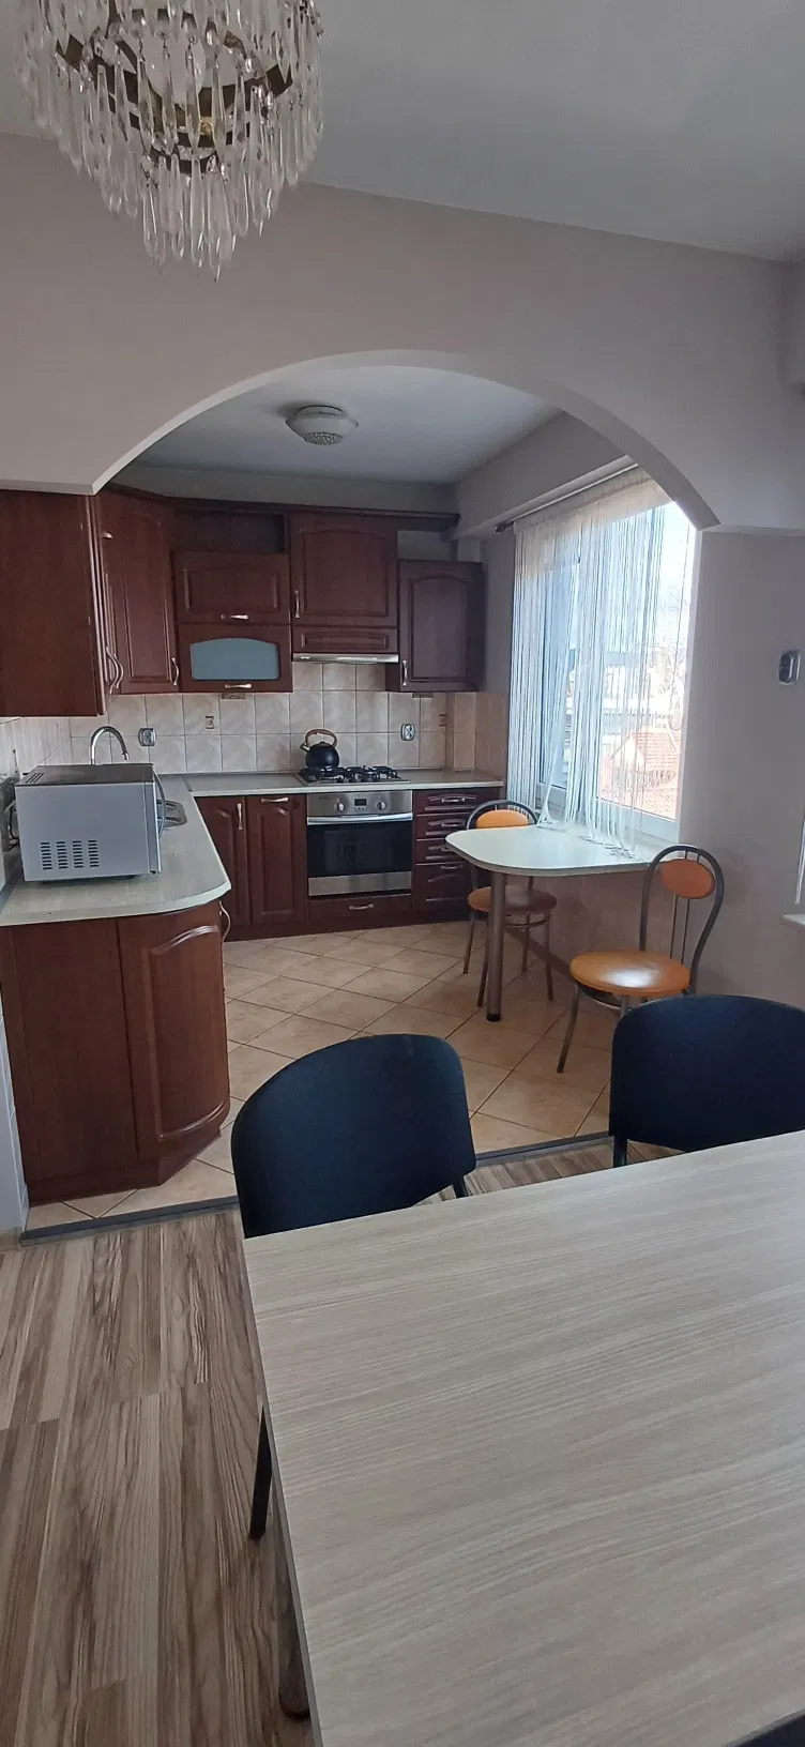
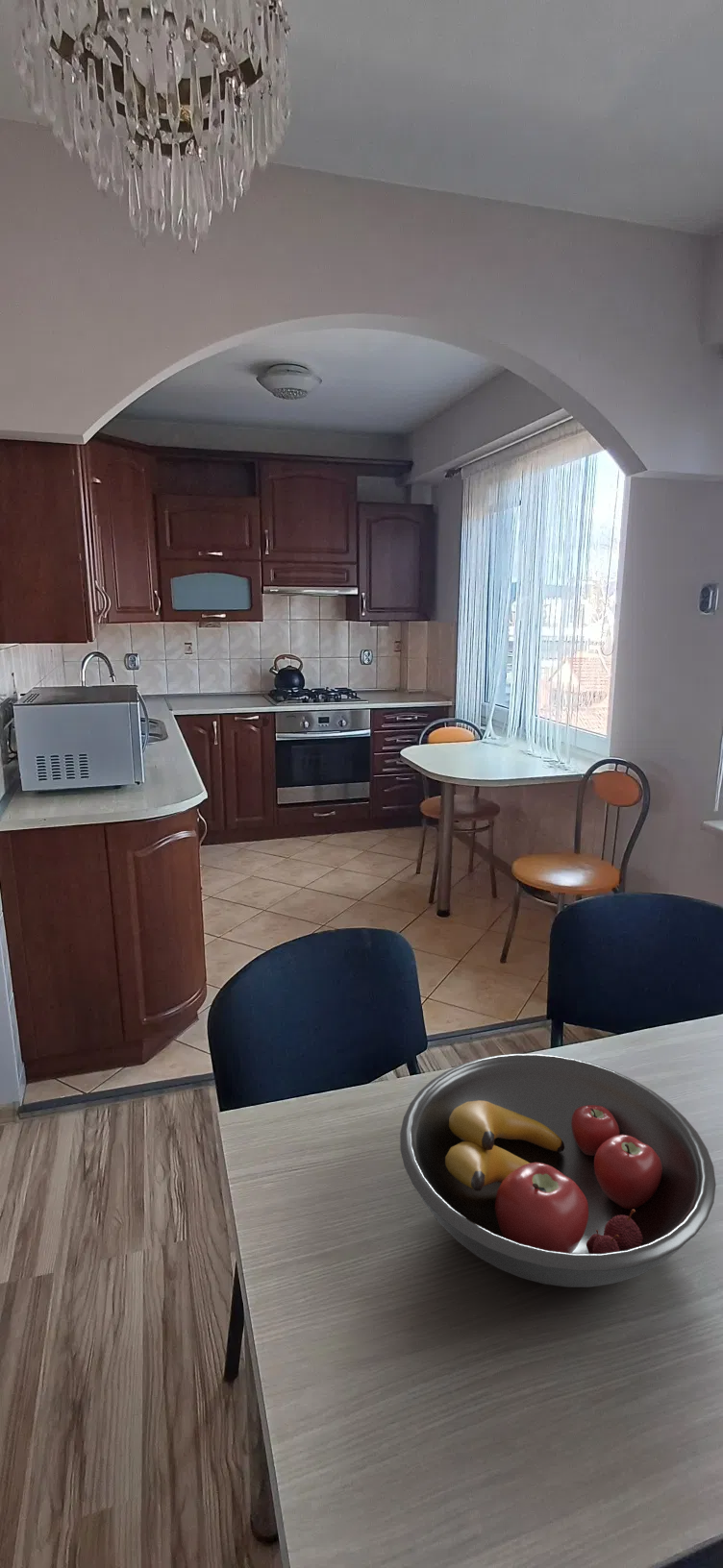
+ fruit bowl (549, 1164)
